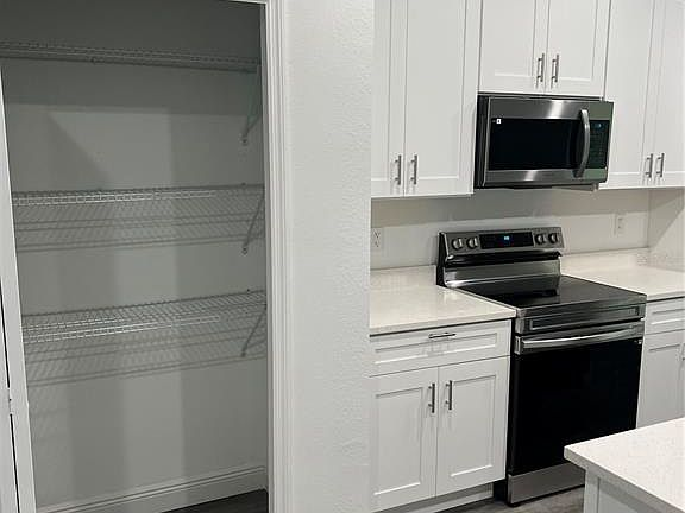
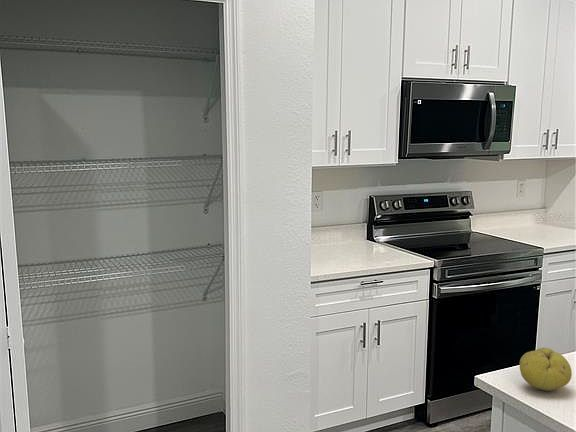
+ fruit (545, 369)
